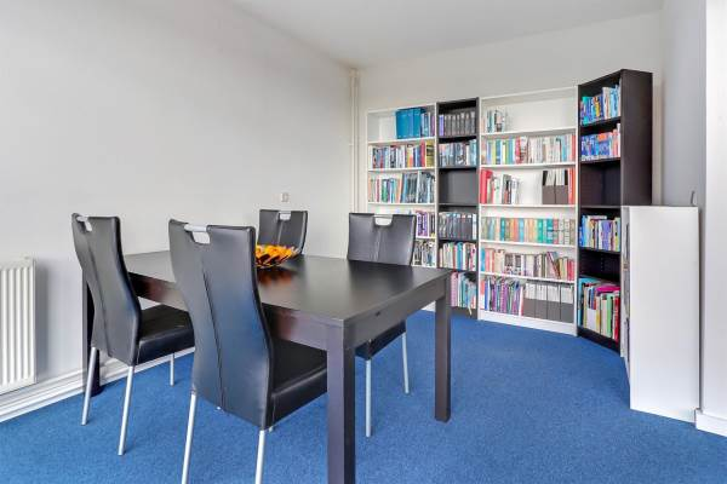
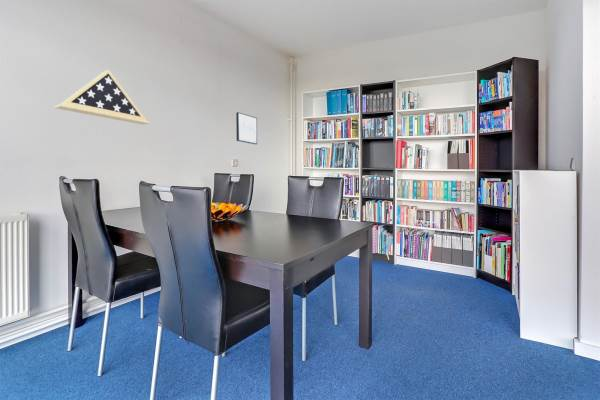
+ wall art (247, 128)
+ display case (106, 93)
